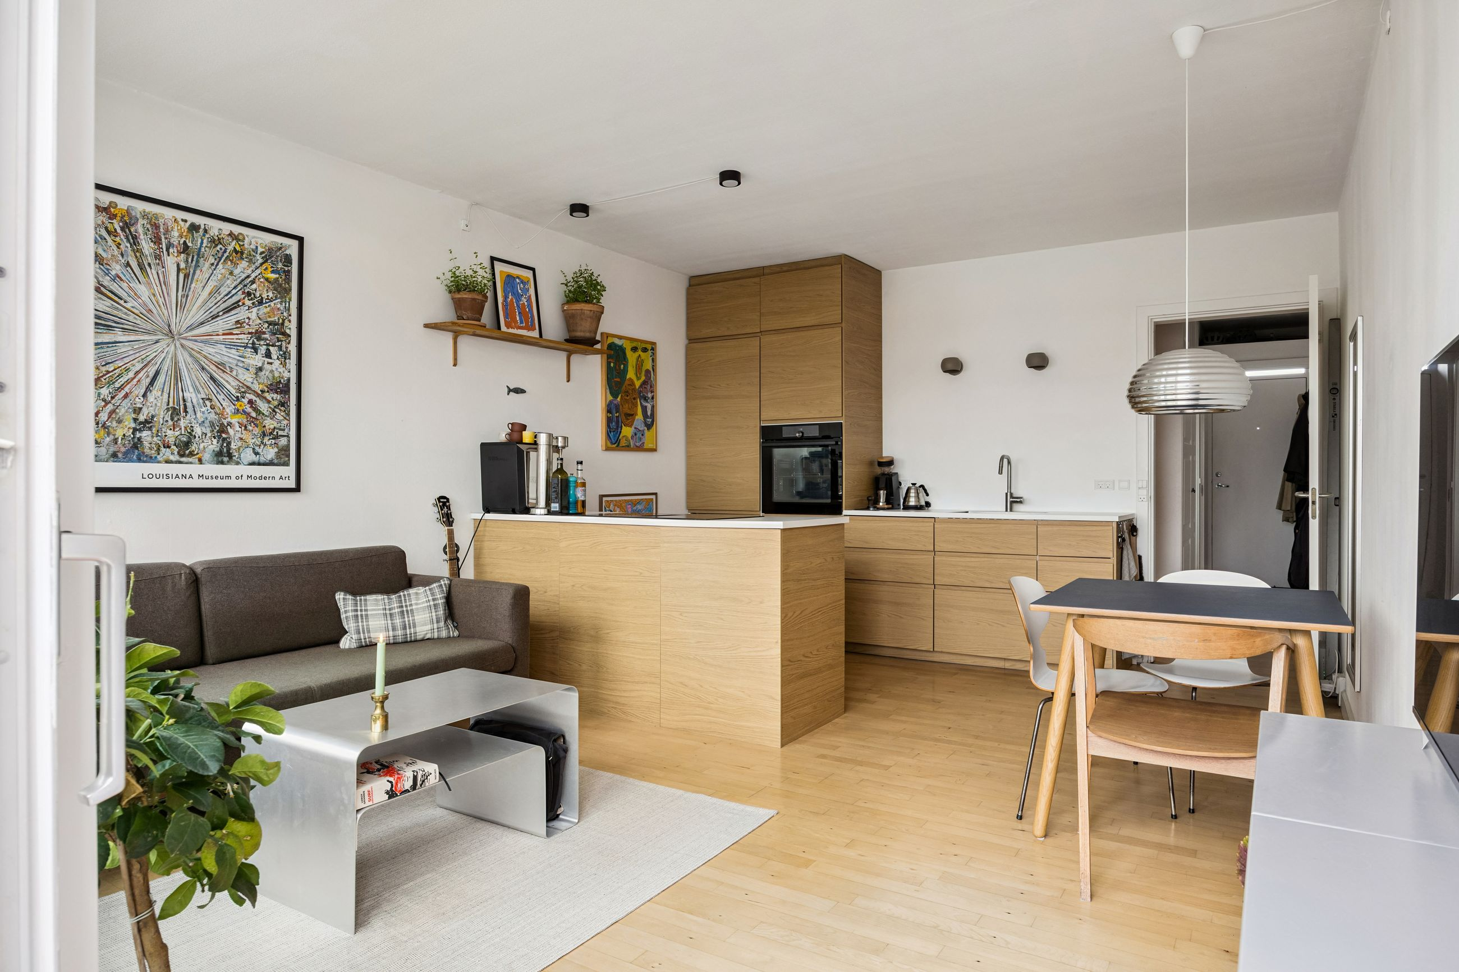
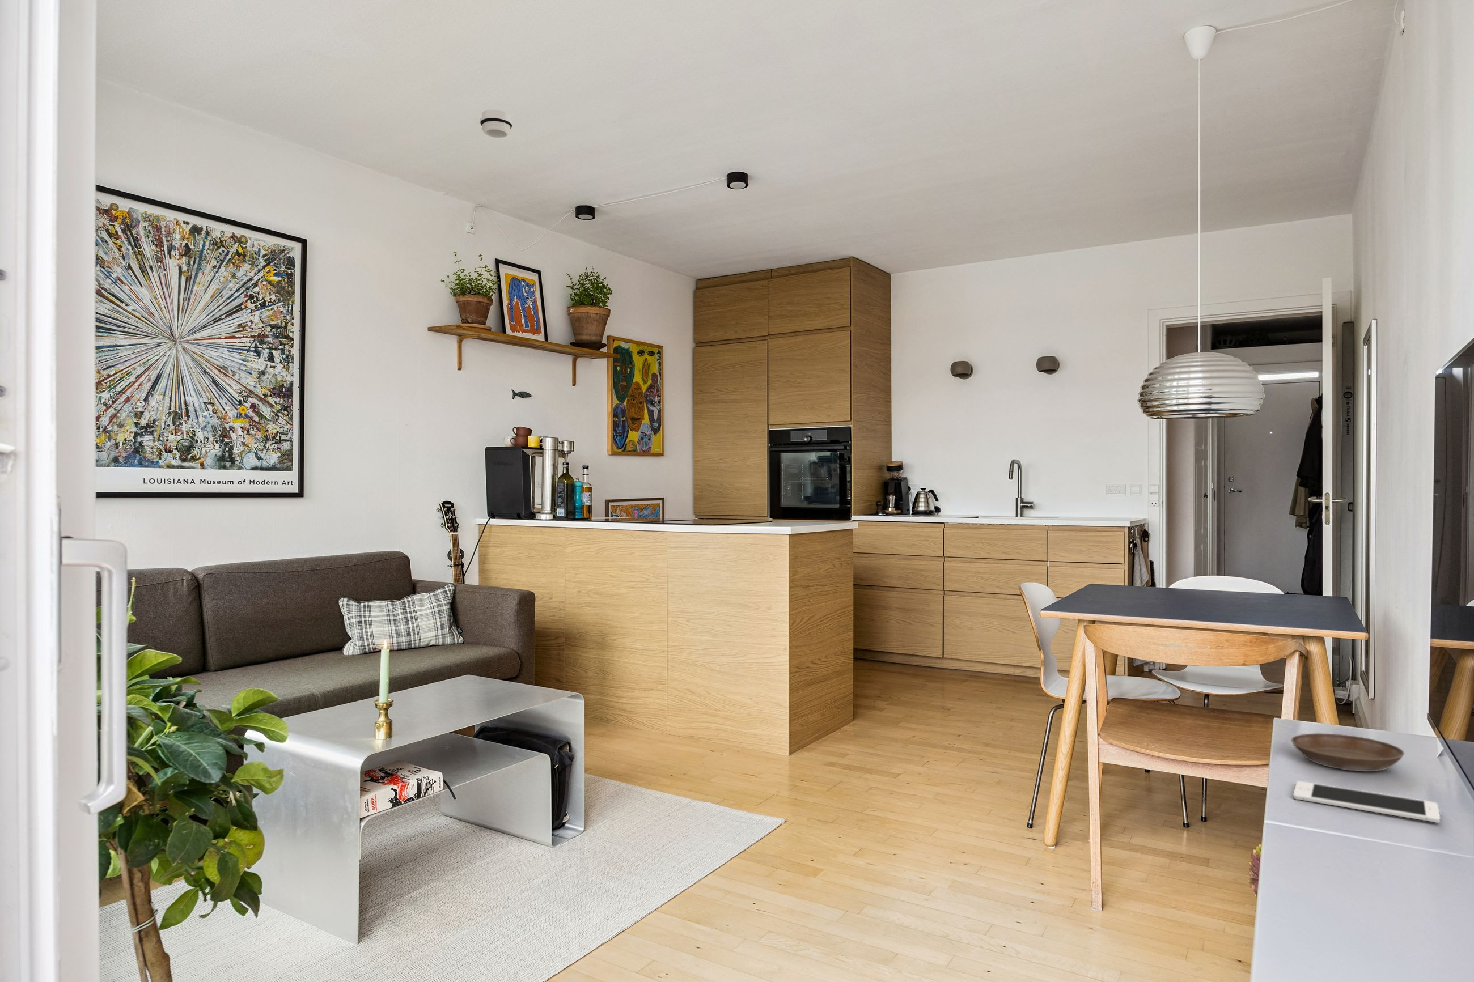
+ smoke detector (496, 124)
+ cell phone (1364, 801)
+ saucer (1346, 753)
